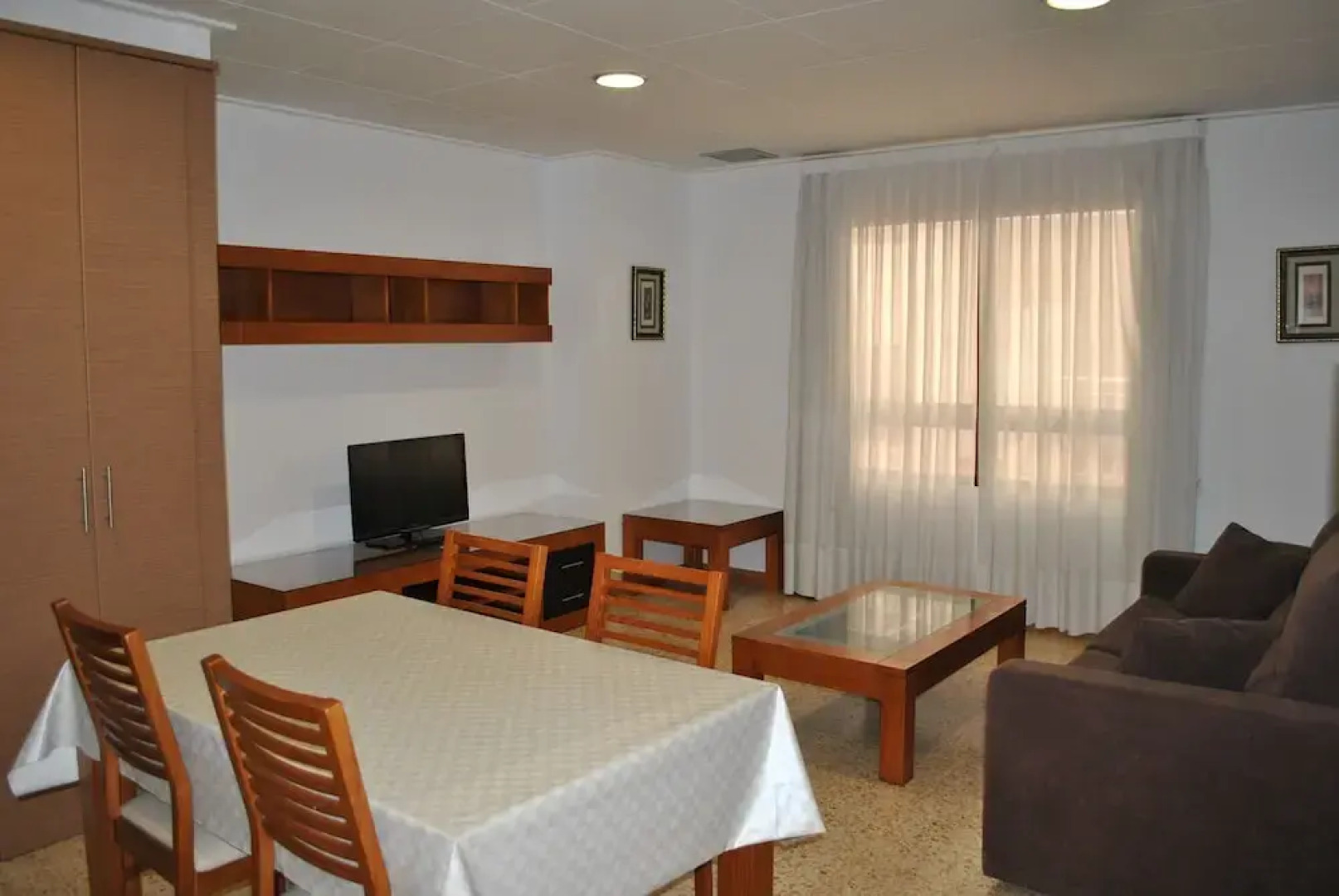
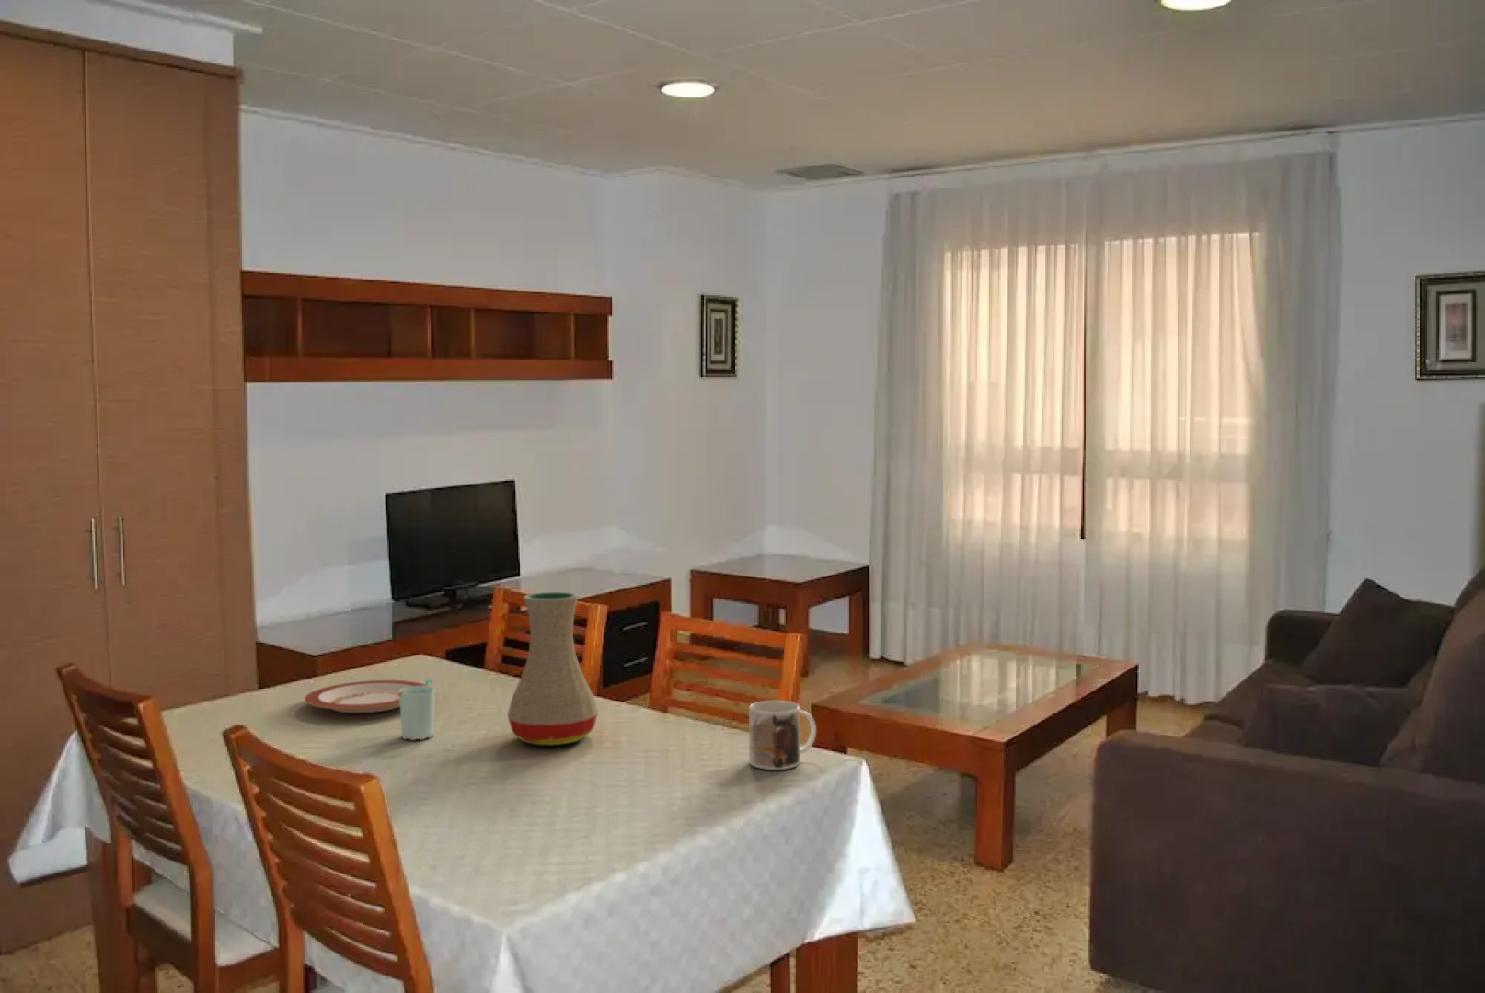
+ mug (781, 734)
+ cup (416, 708)
+ vase (552, 667)
+ plate (369, 698)
